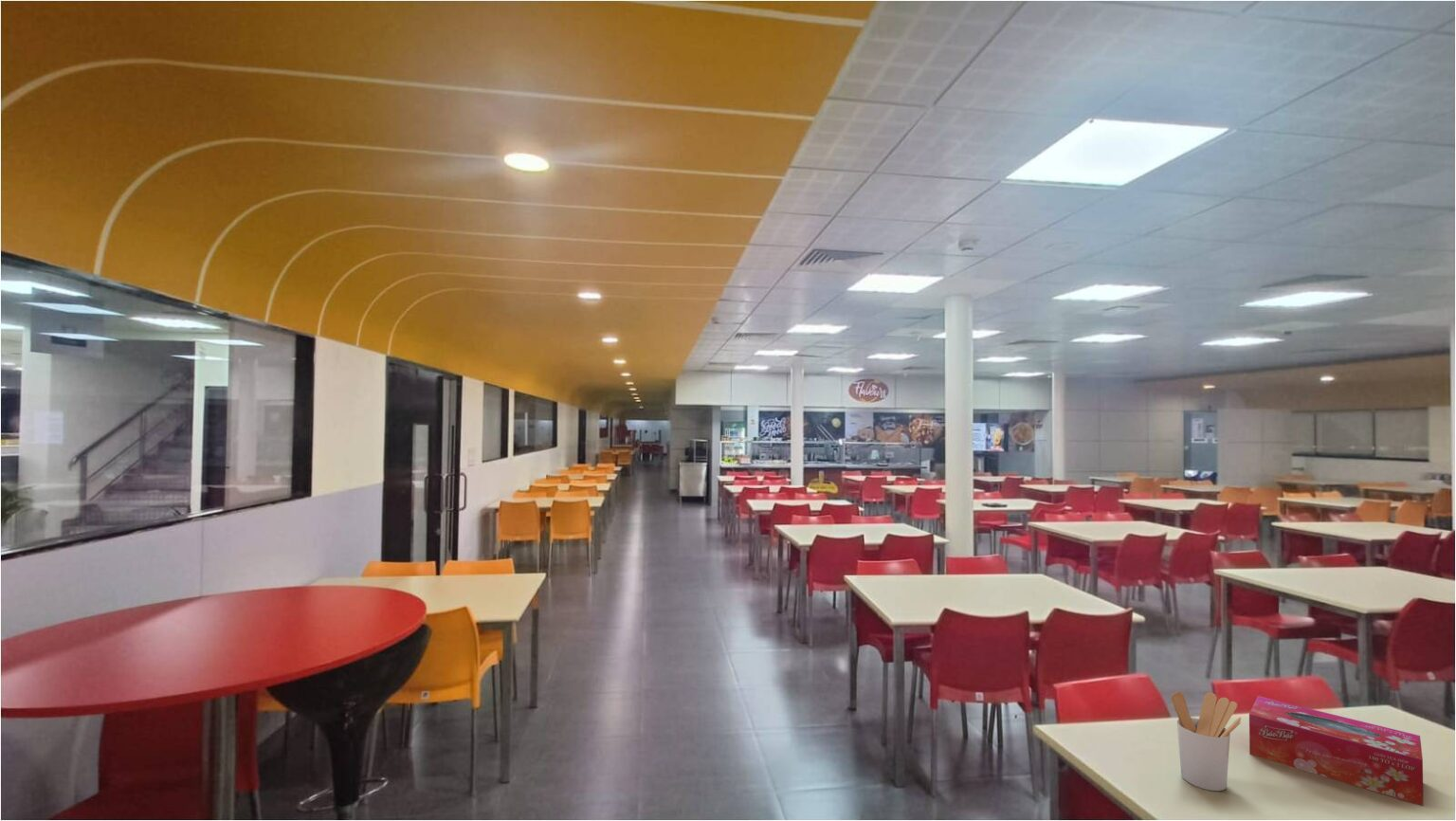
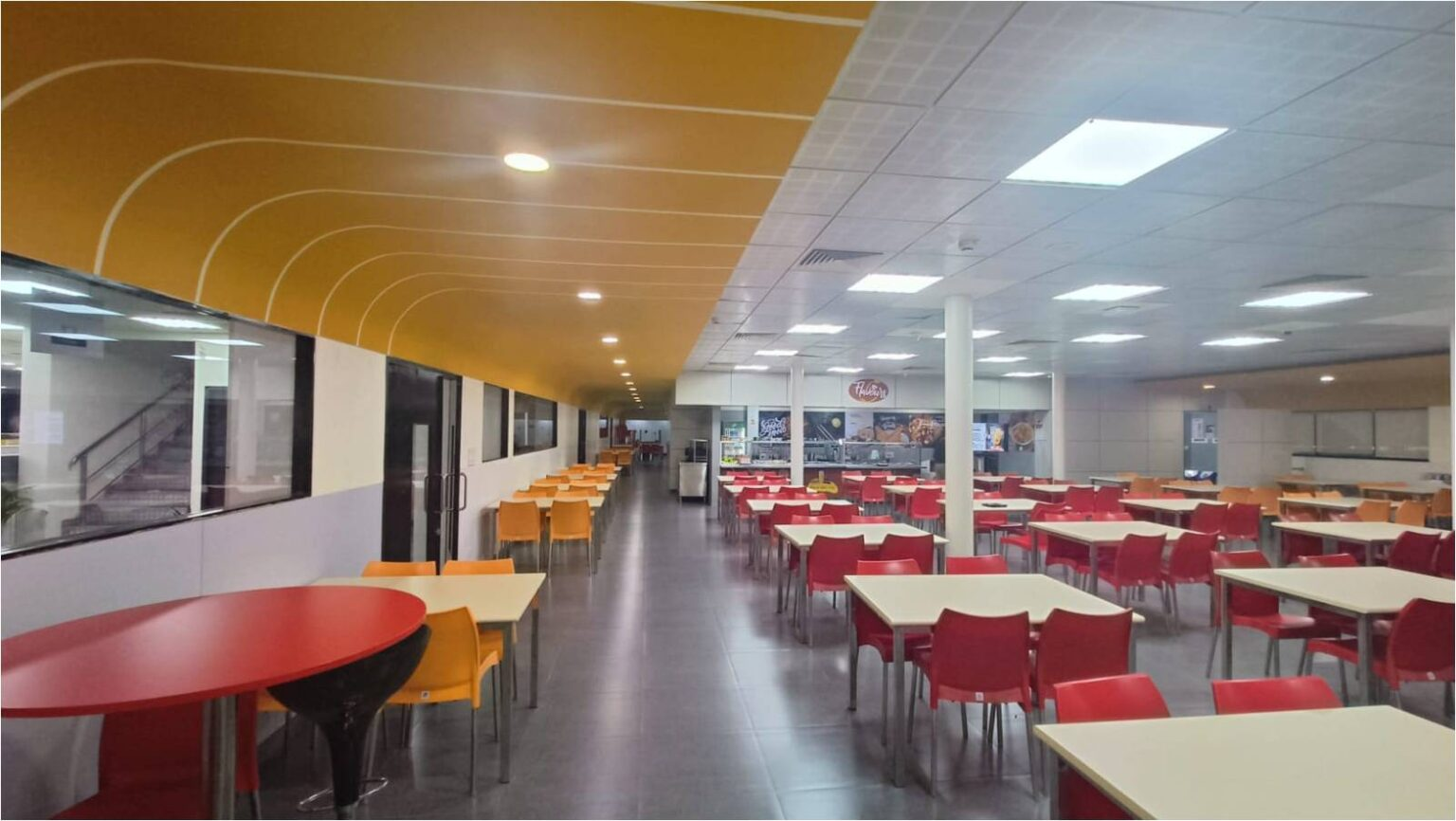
- tissue box (1332, 745)
- utensil holder (1209, 738)
